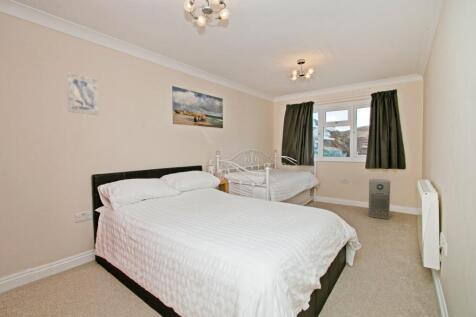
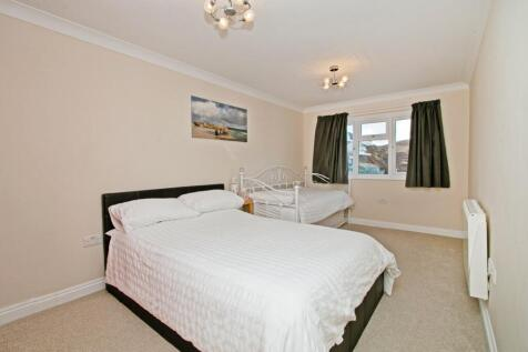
- wall art (83, 94)
- air purifier (379, 197)
